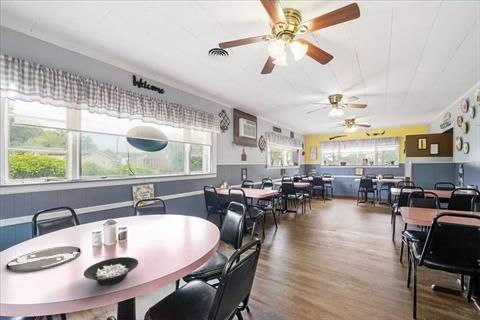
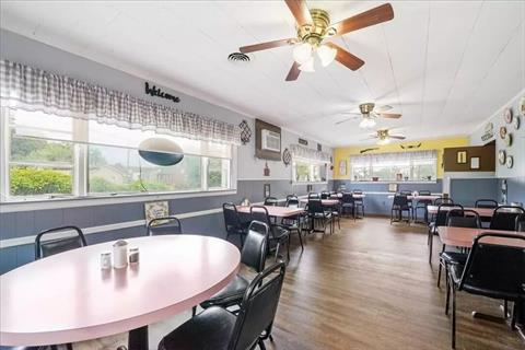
- cereal bowl (112, 273)
- plate (46, 257)
